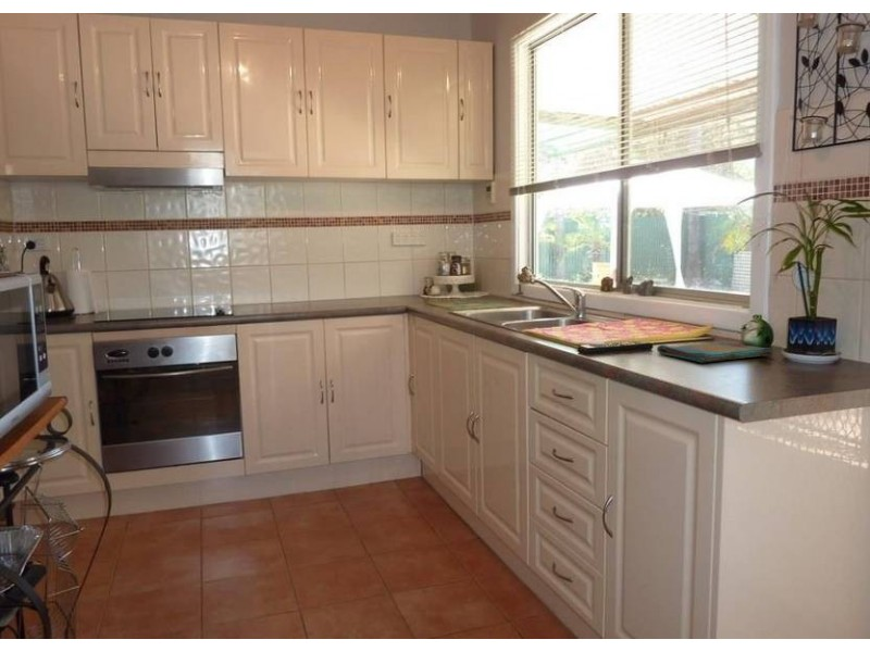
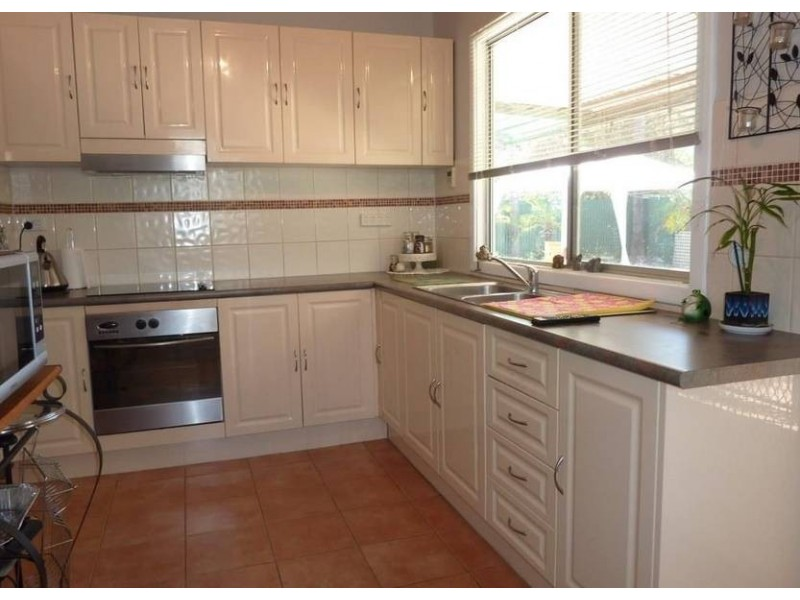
- dish towel (712, 350)
